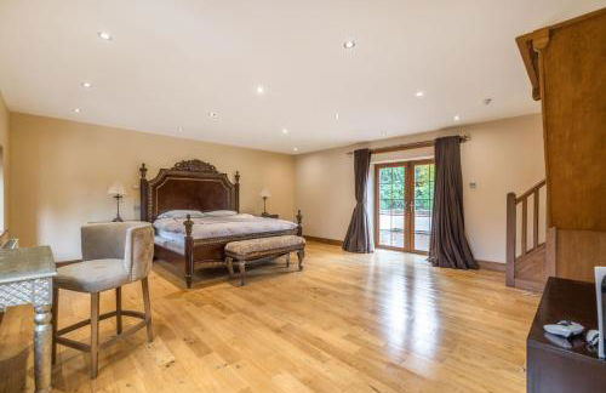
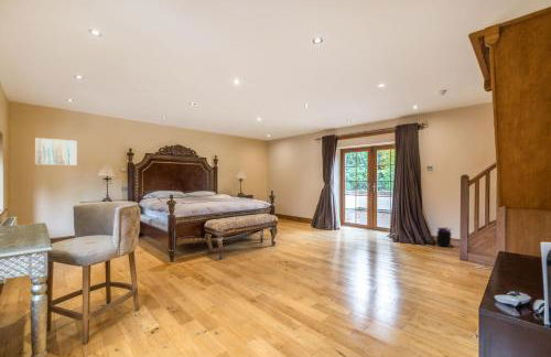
+ trash can (442, 236)
+ wall art (56, 152)
